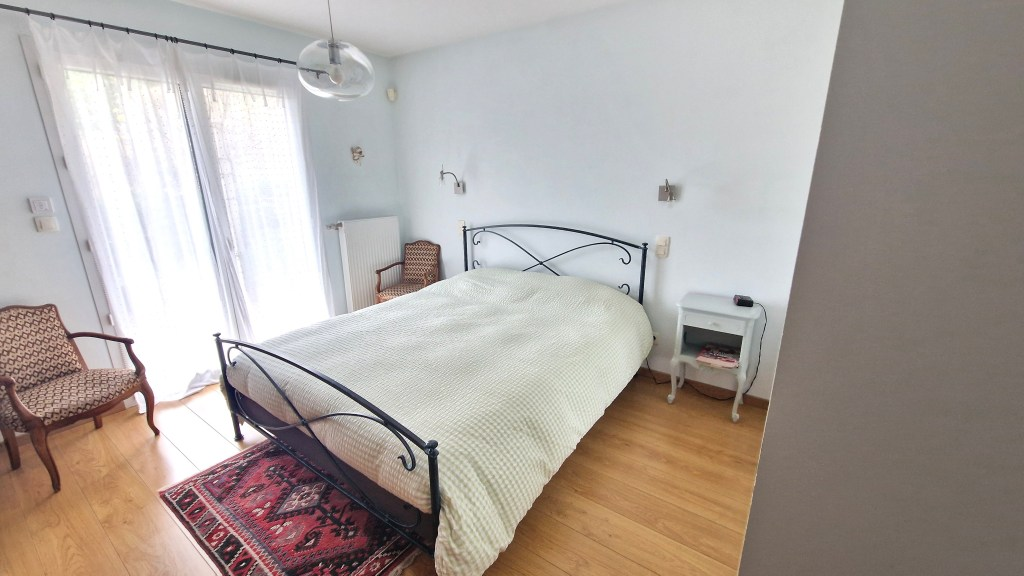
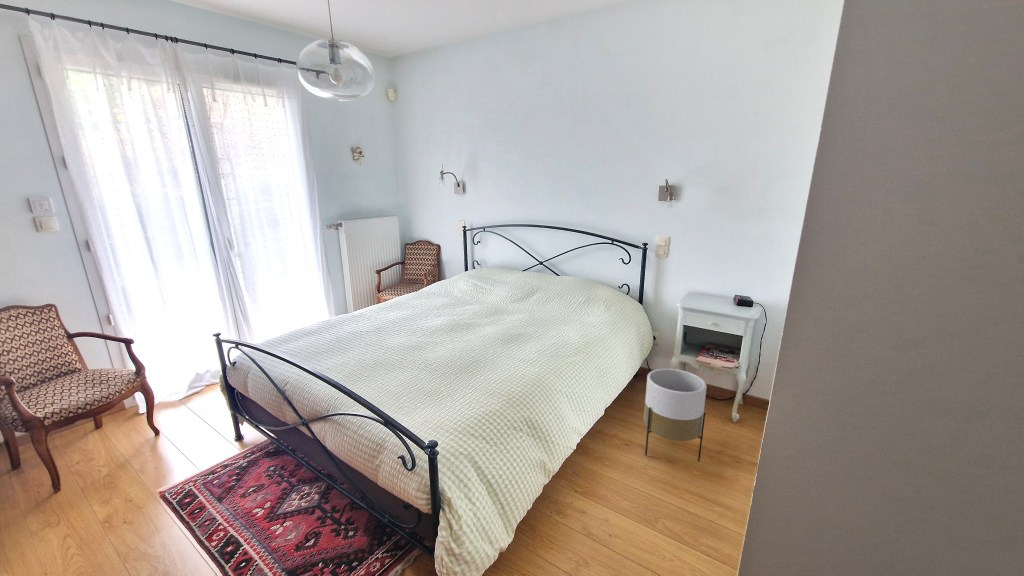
+ planter (671, 414)
